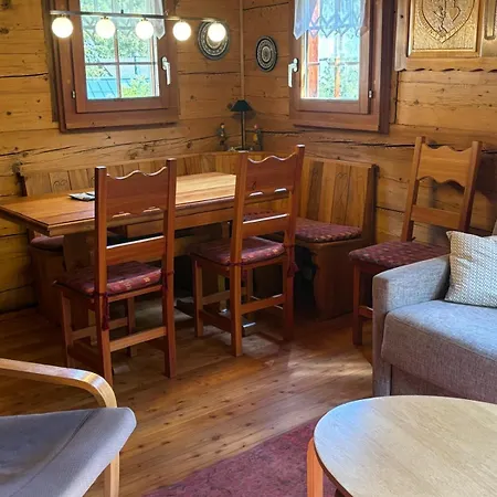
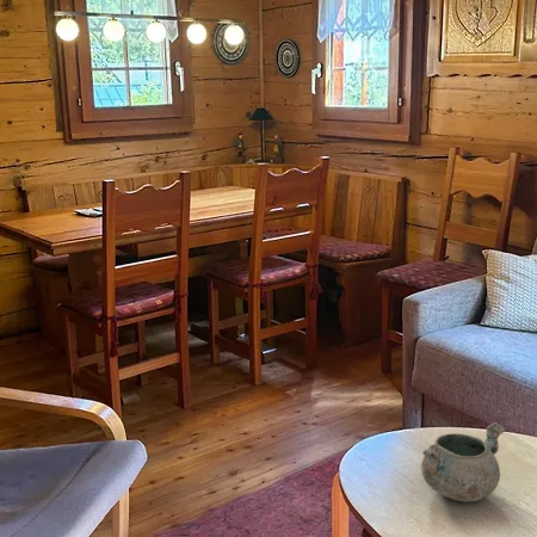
+ decorative bowl (462, 462)
